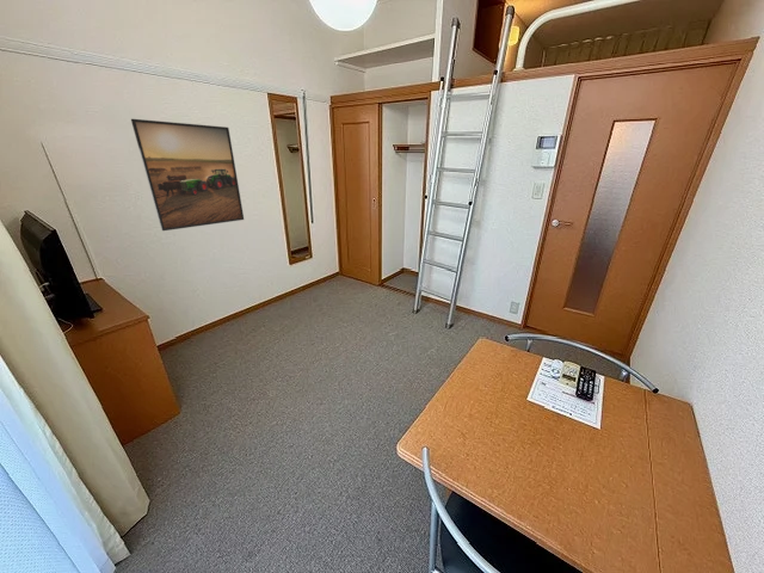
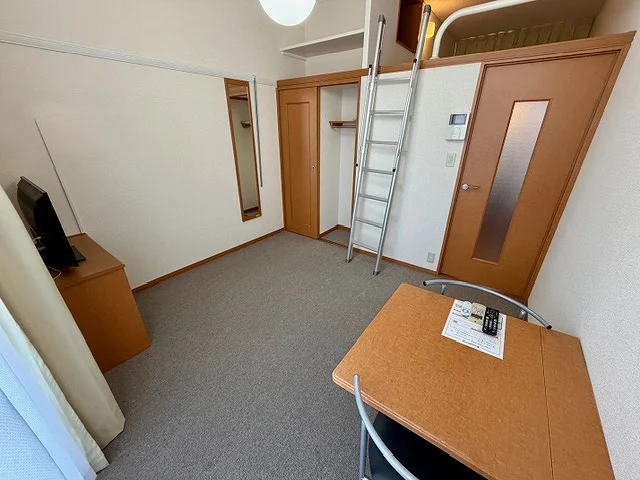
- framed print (196, 177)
